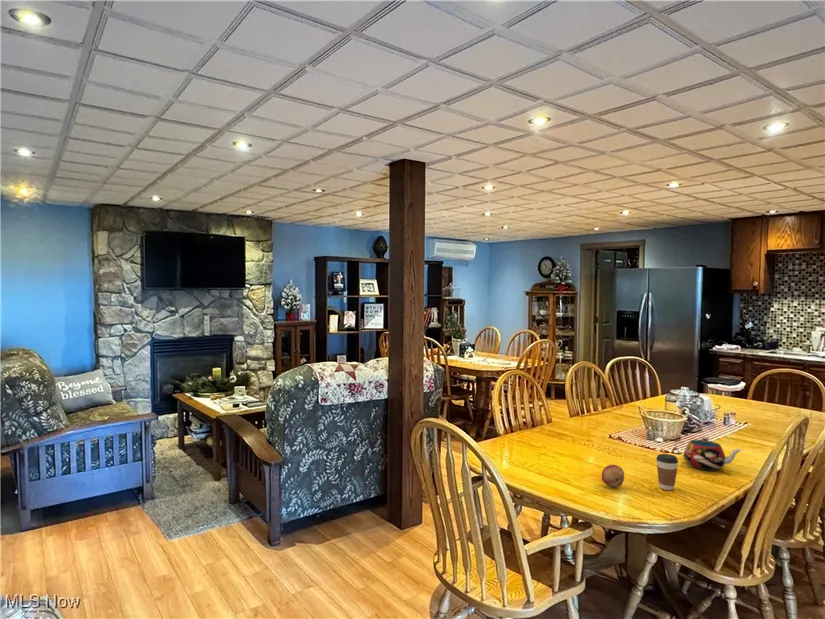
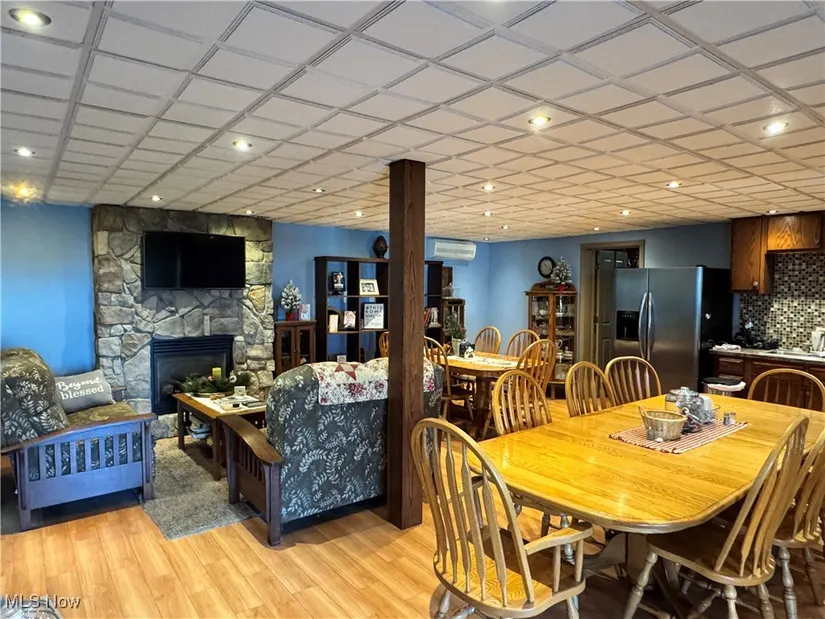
- coffee cup (666, 471)
- teapot (706, 452)
- fruit (612, 476)
